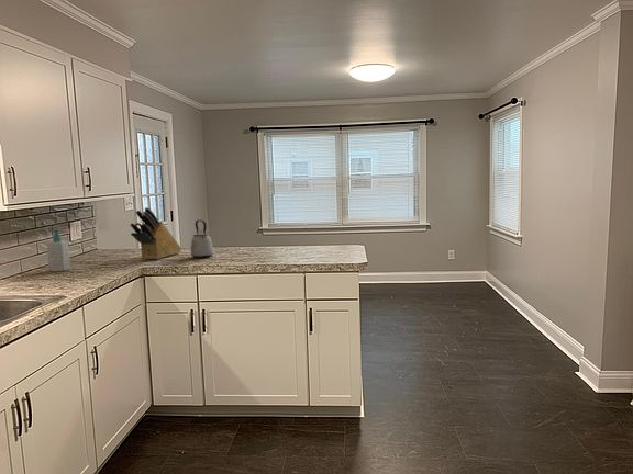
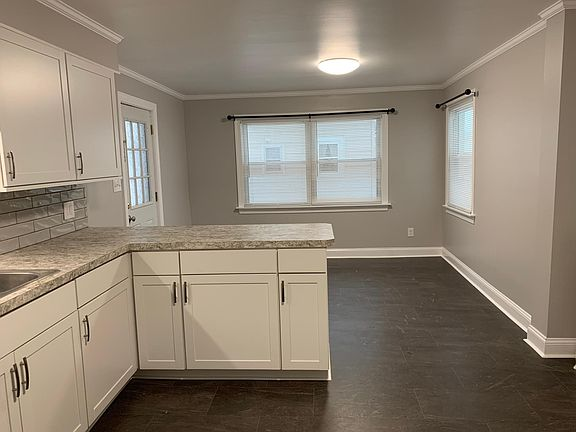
- kettle (199, 238)
- soap bottle (57, 249)
- knife block (156, 232)
